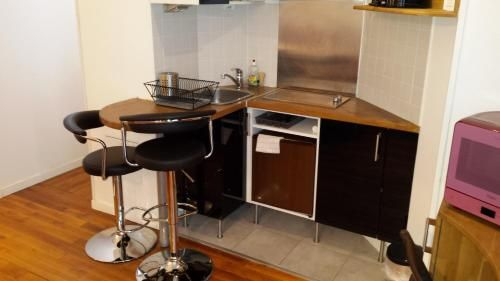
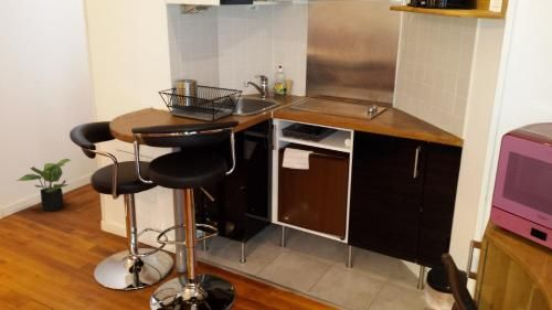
+ potted plant (50, 183)
